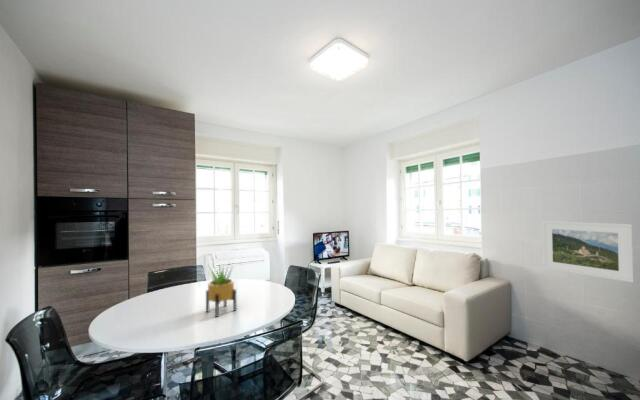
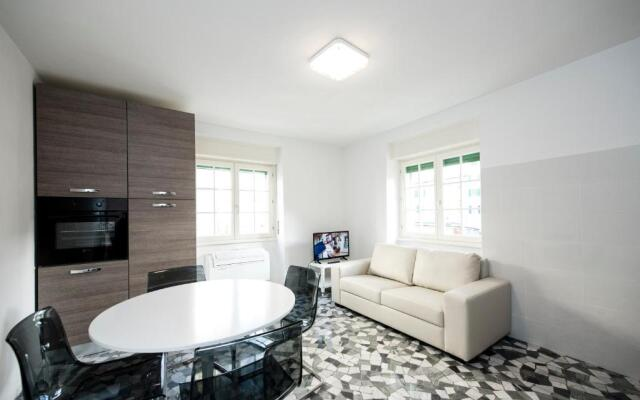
- potted plant (221, 285)
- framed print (583, 248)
